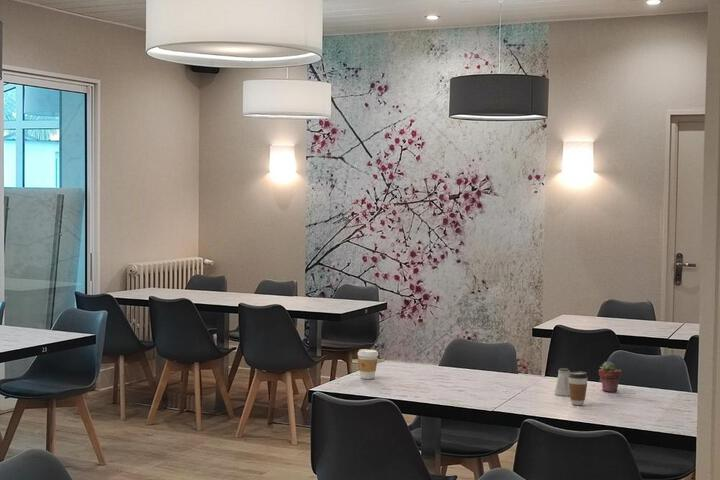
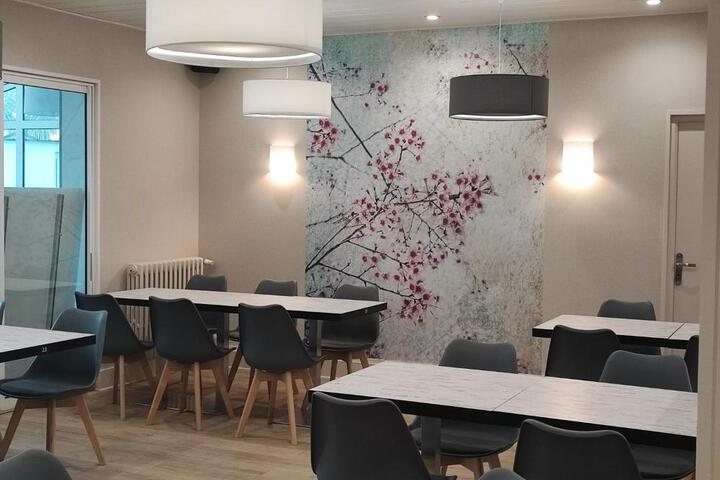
- potted succulent (609, 376)
- coffee cup (367, 363)
- saltshaker (563, 381)
- coffee cup (577, 388)
